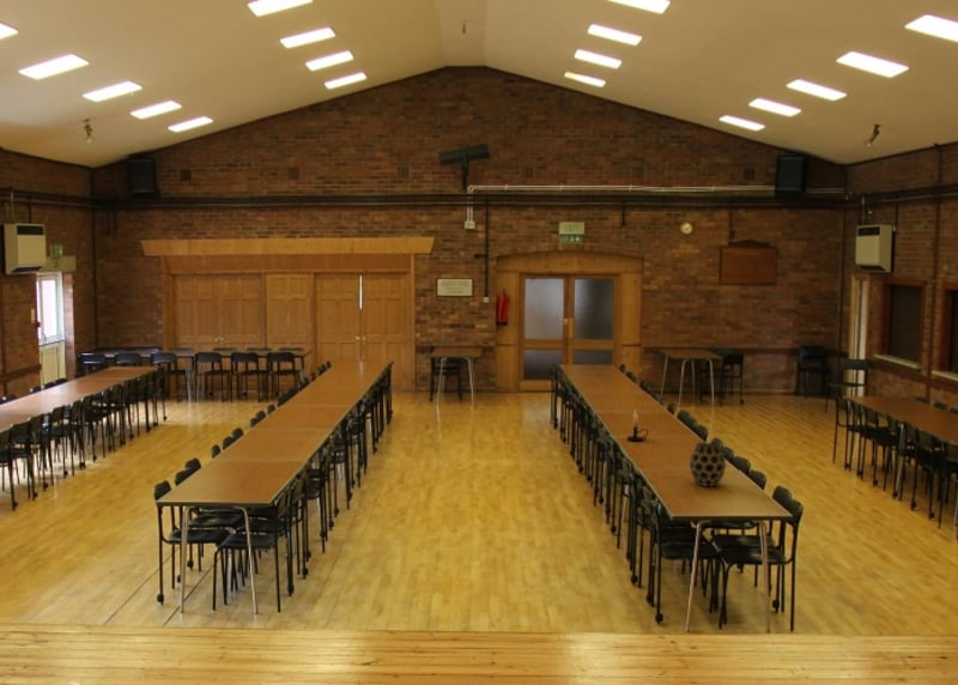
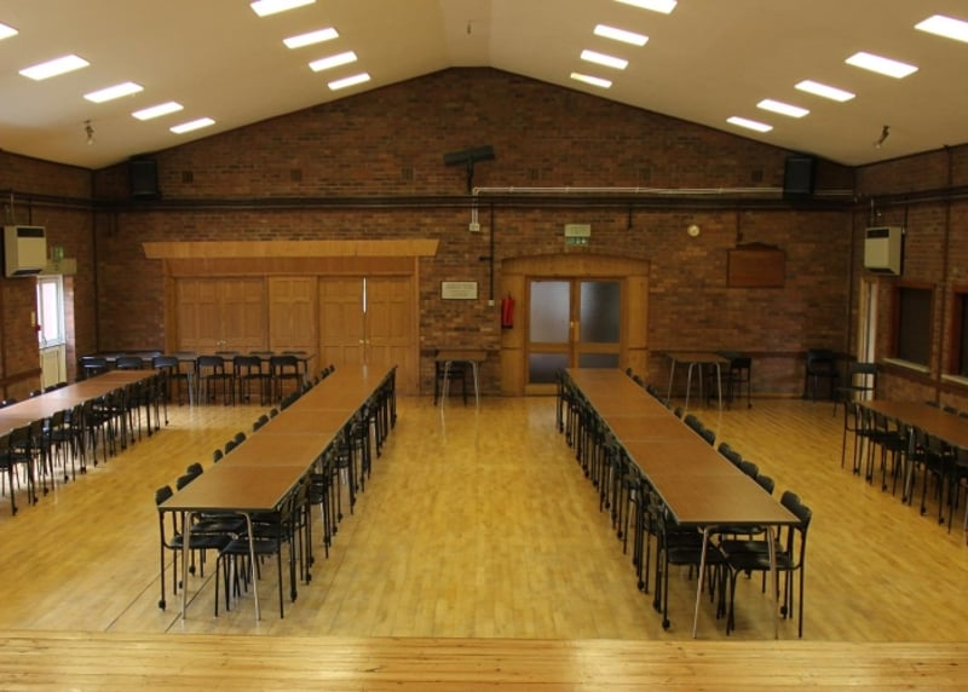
- vase (707, 463)
- candle holder (637, 424)
